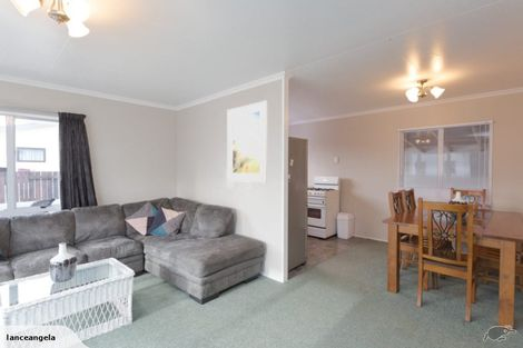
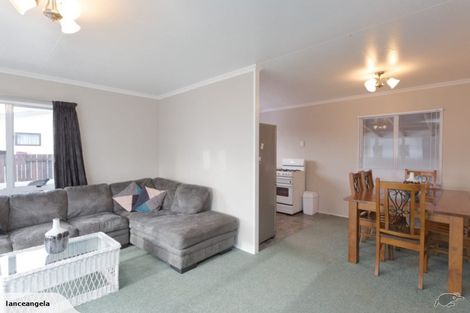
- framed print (245, 143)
